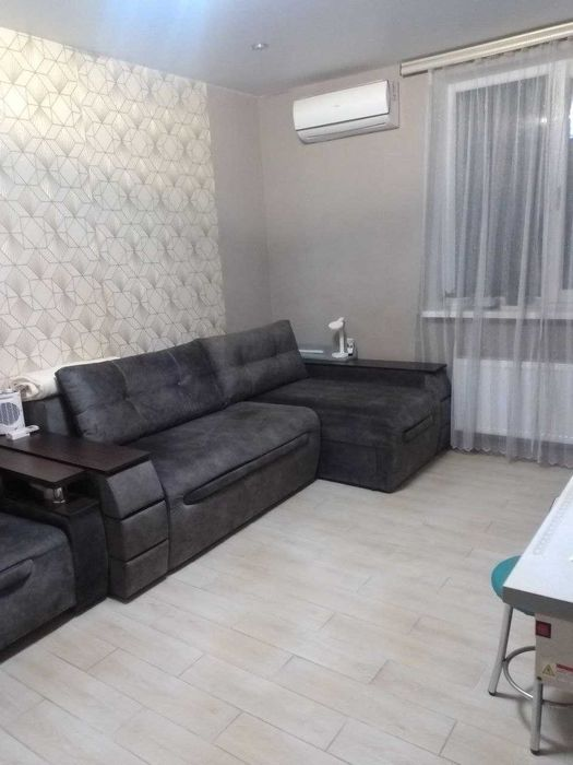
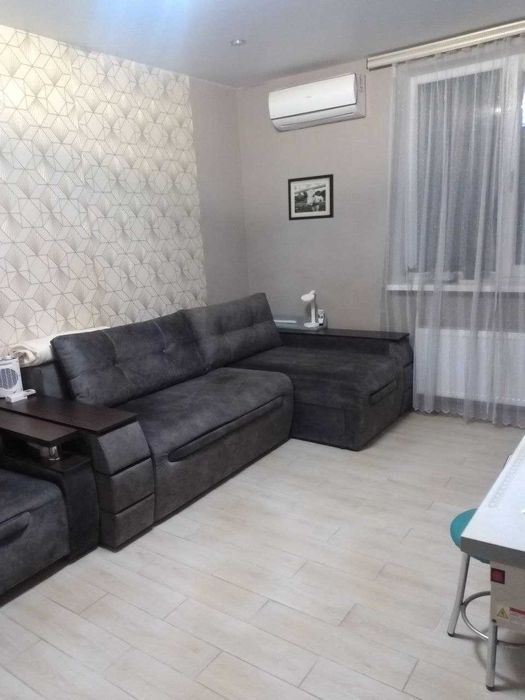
+ picture frame (310, 198)
